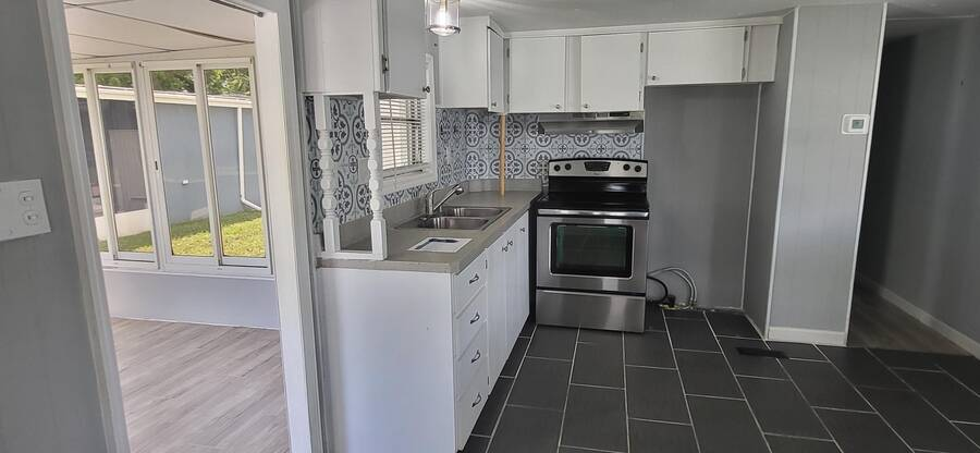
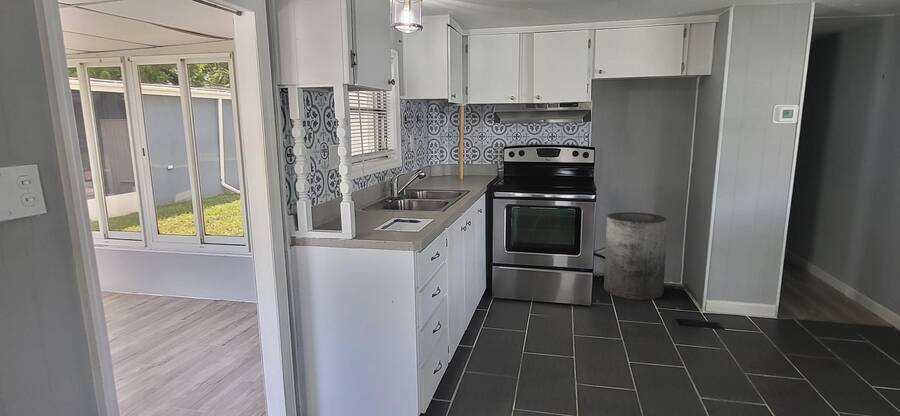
+ trash can (635, 253)
